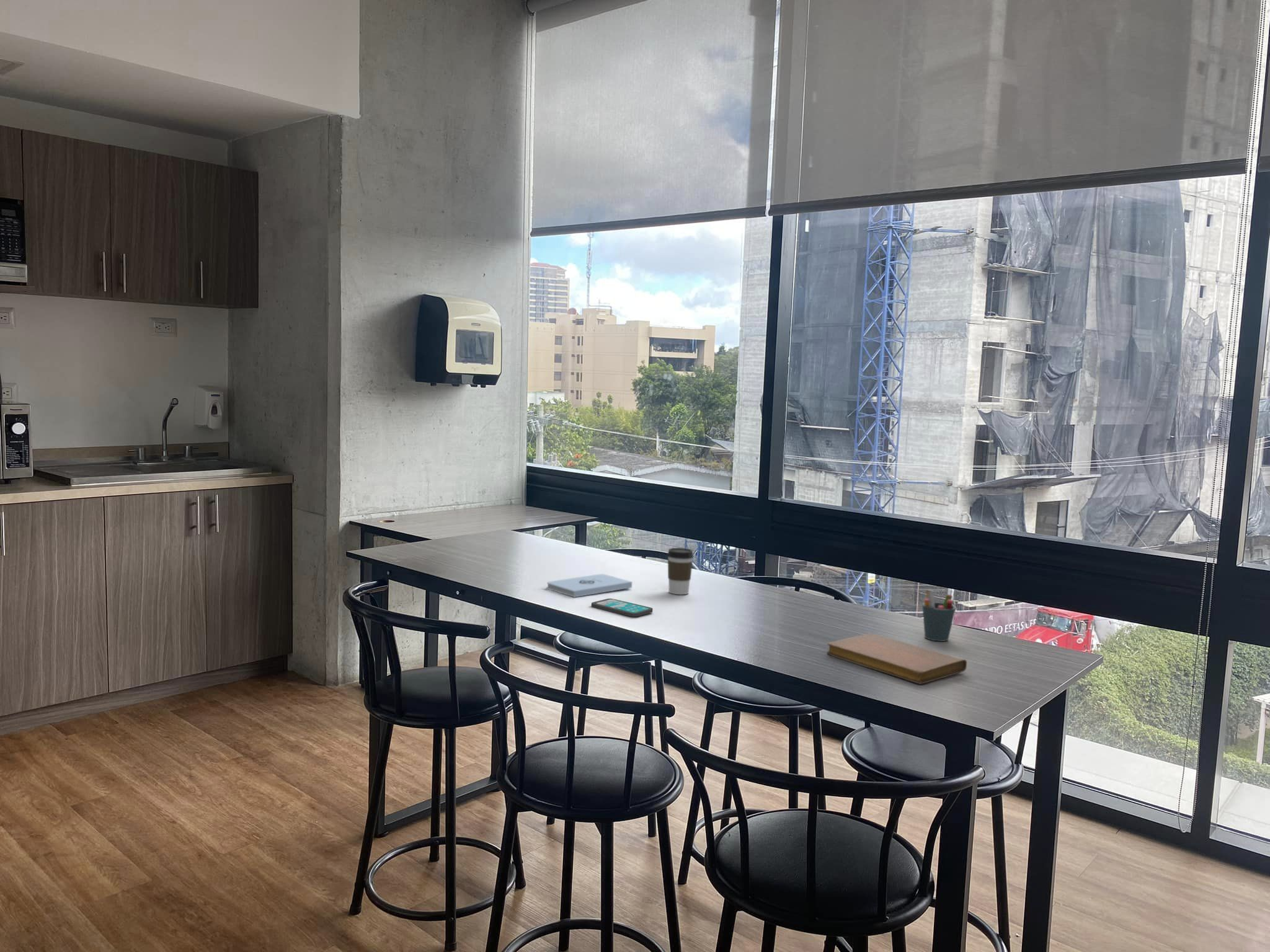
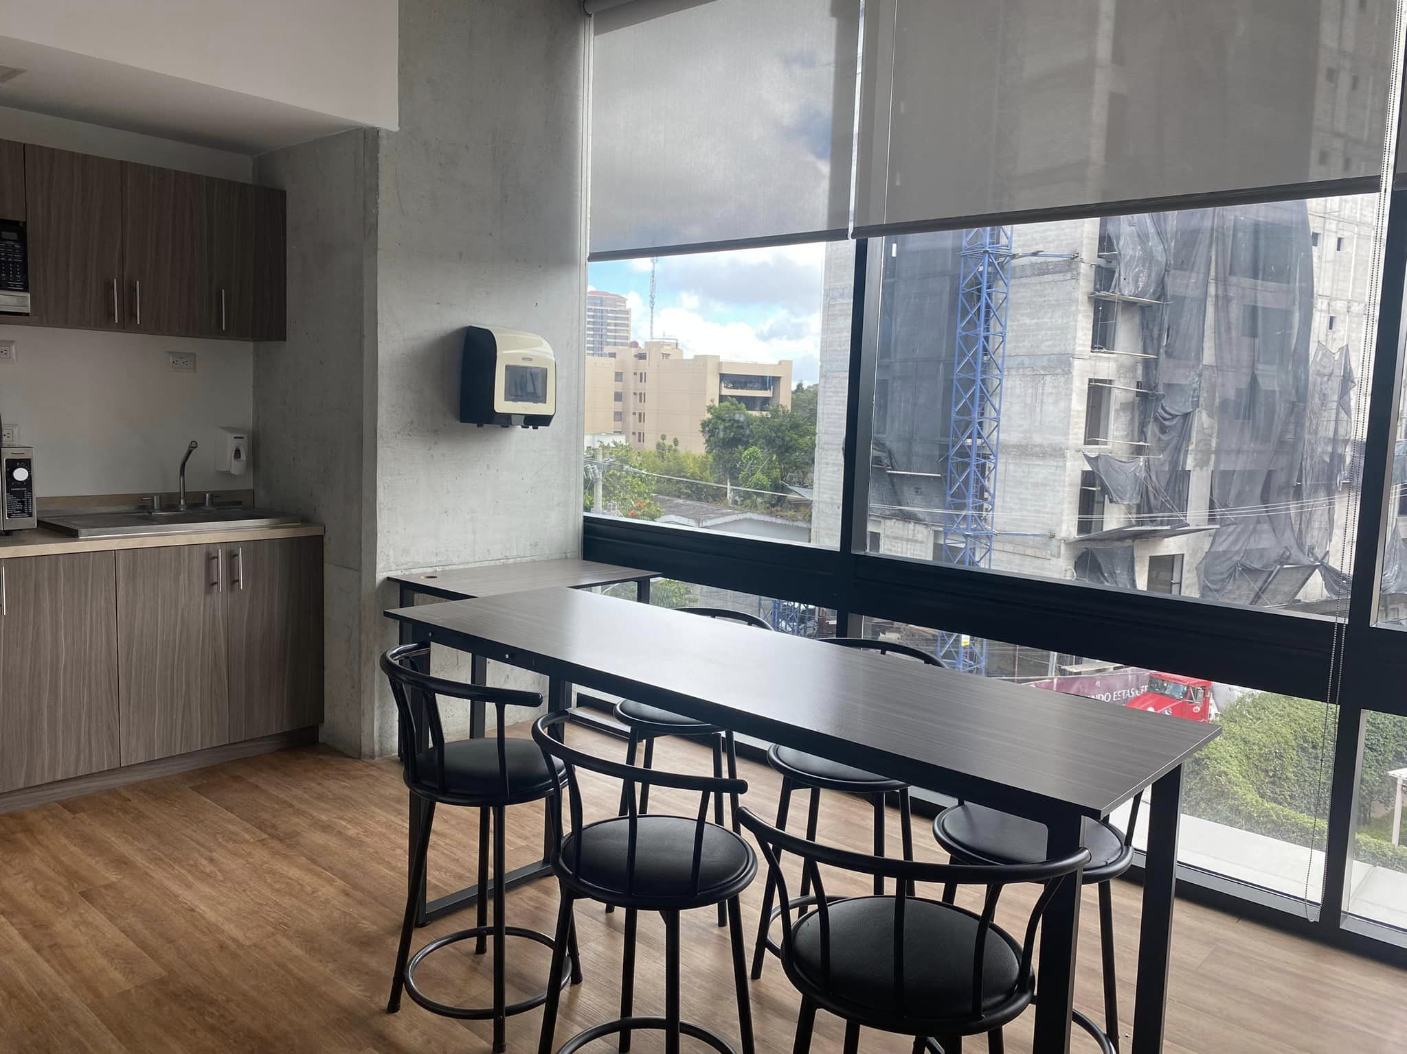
- notebook (895, 656)
- notepad (588, 584)
- coffee cup (680, 571)
- pen holder (938, 613)
- smartphone (621, 607)
